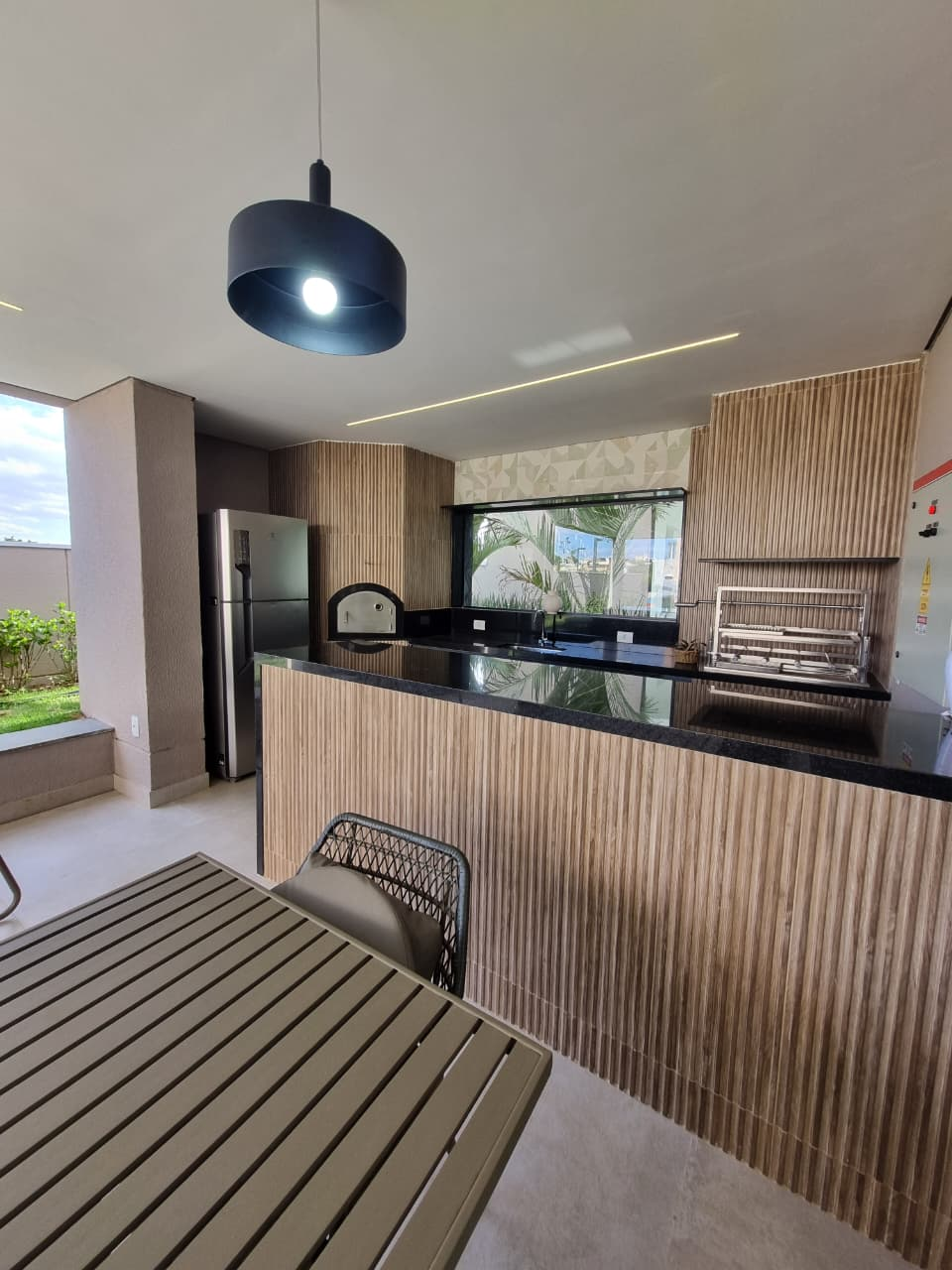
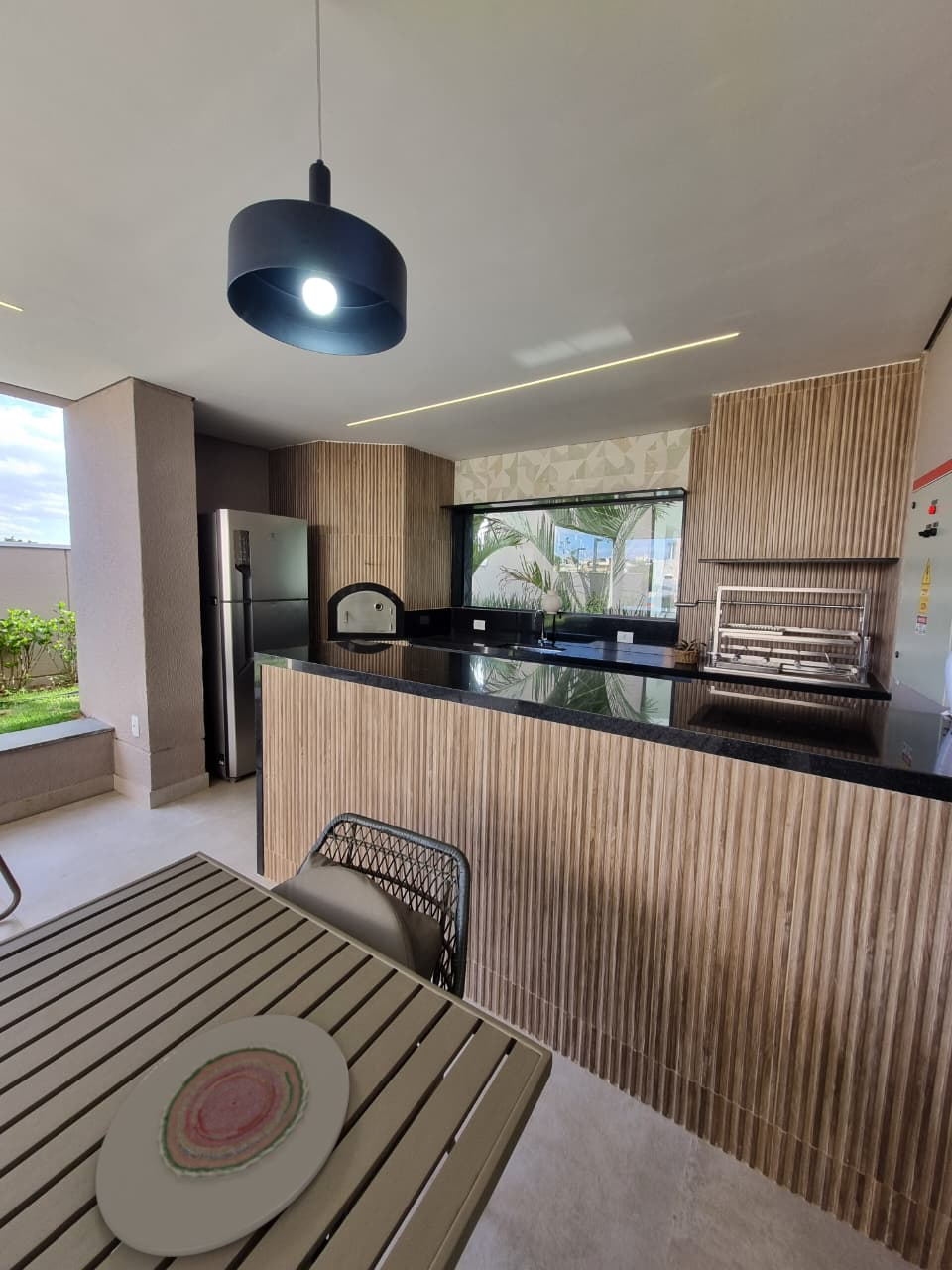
+ plate (234, 1108)
